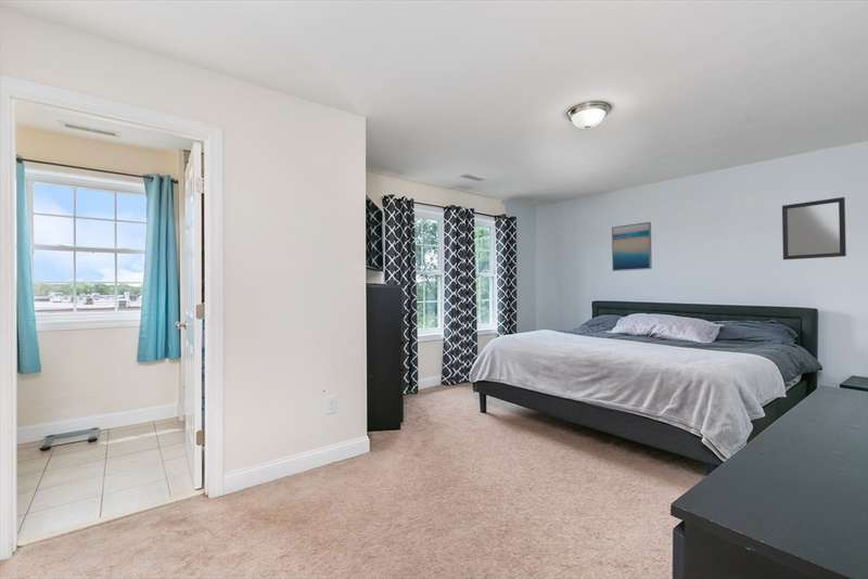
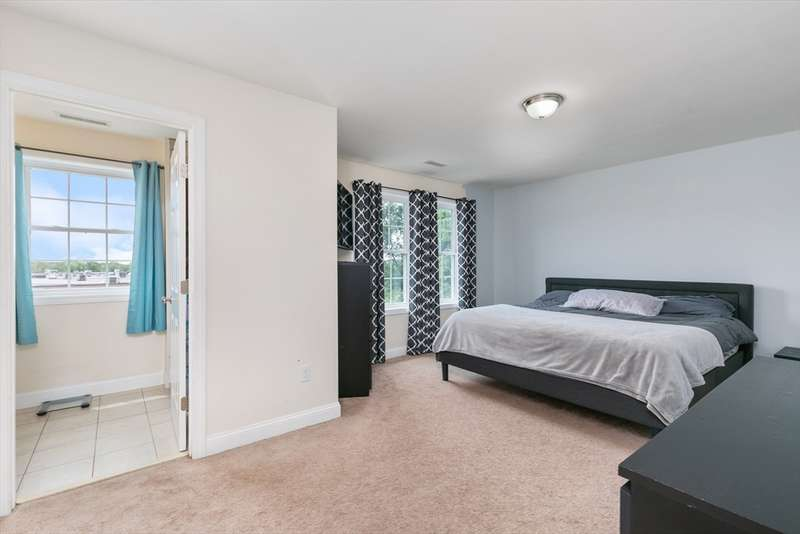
- wall art (630, 247)
- home mirror (813, 230)
